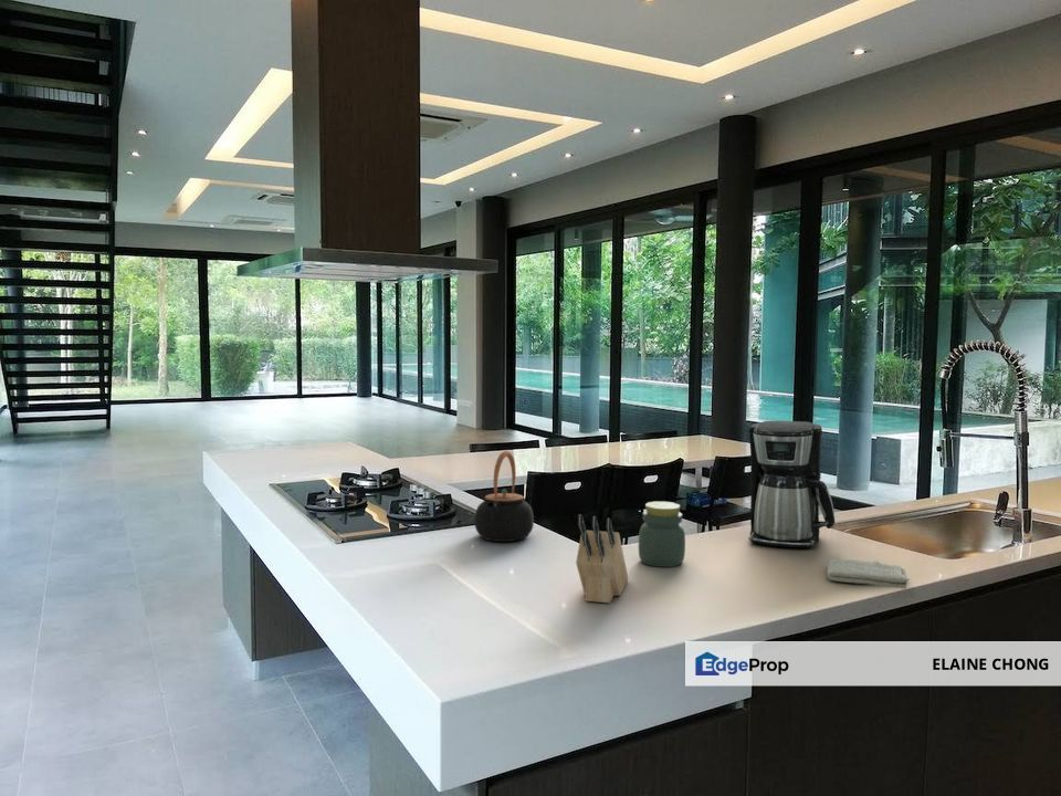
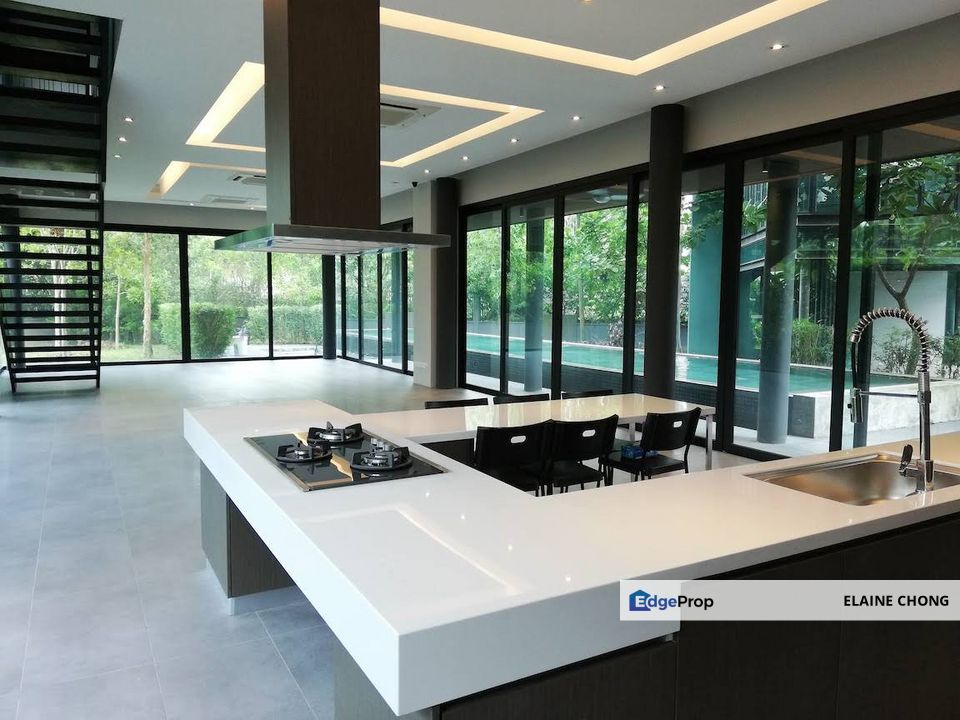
- teapot (502, 494)
- jar (661, 533)
- knife block (601, 551)
- coffee maker (795, 480)
- washcloth (865, 572)
